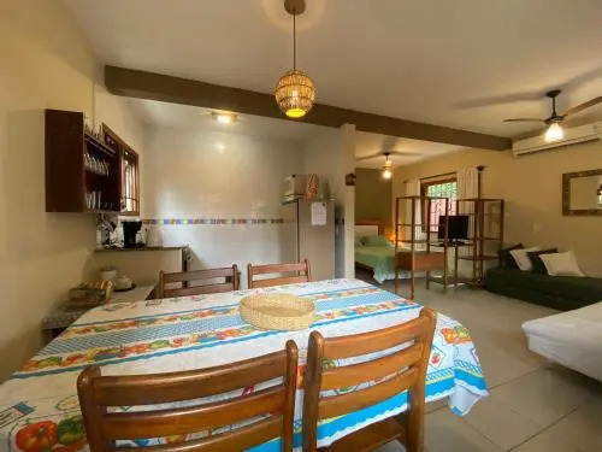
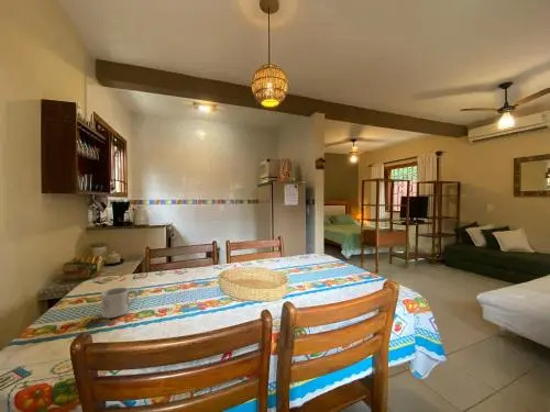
+ mug (120, 301)
